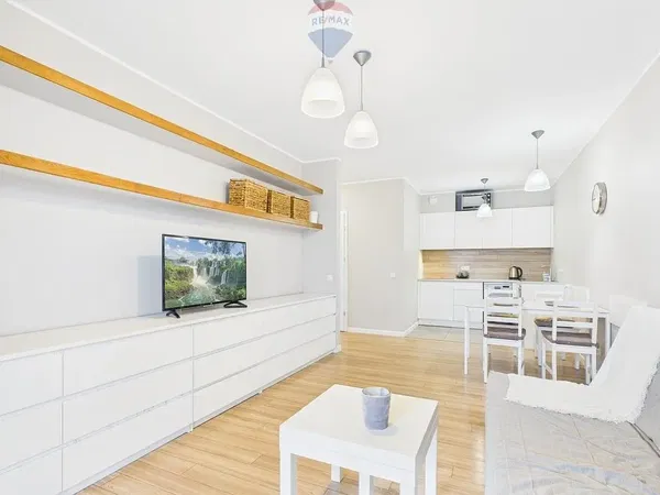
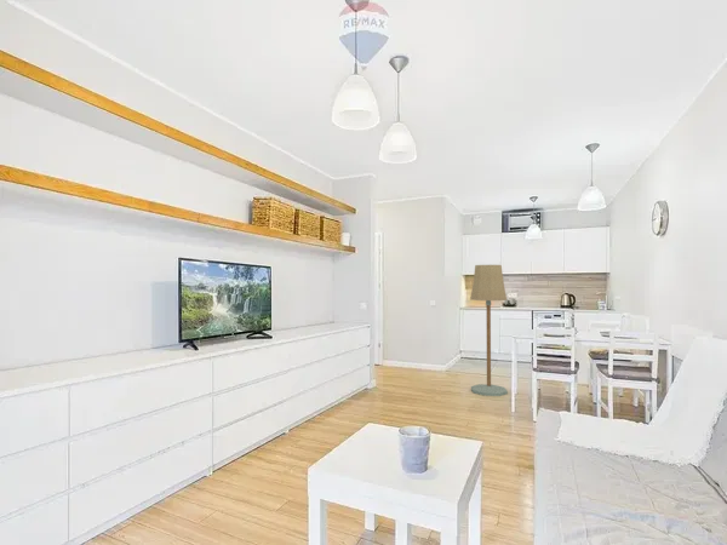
+ floor lamp (488, 327)
